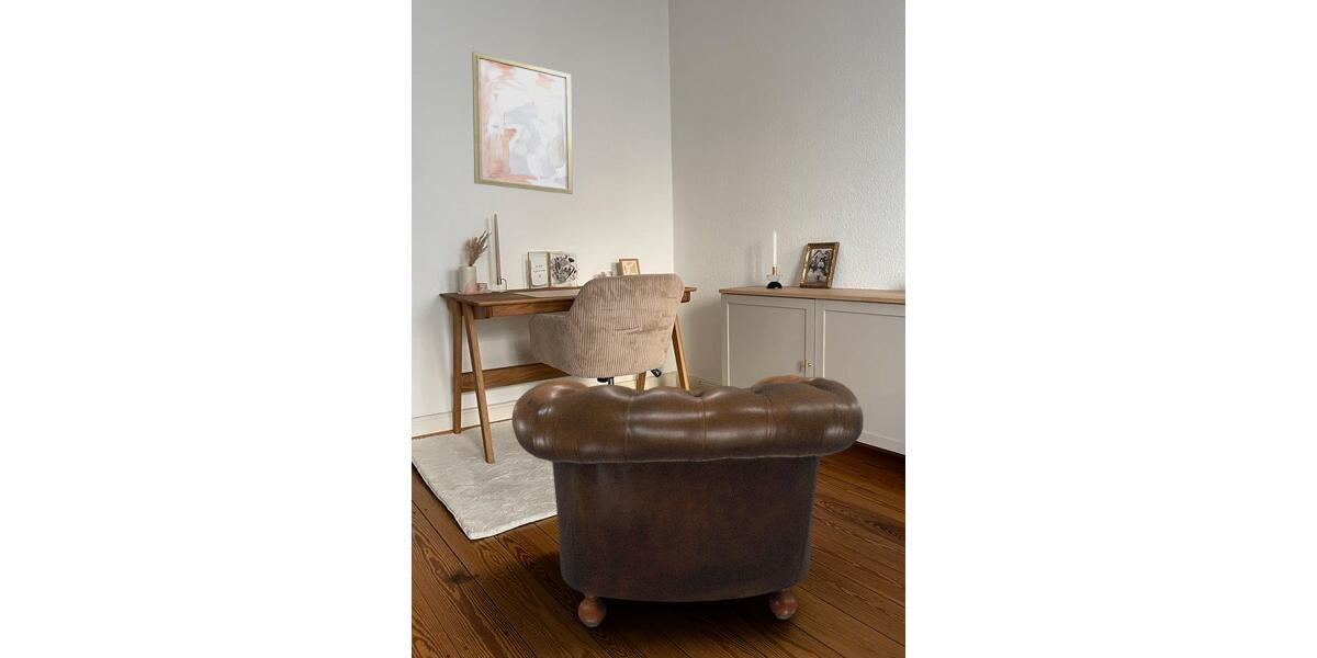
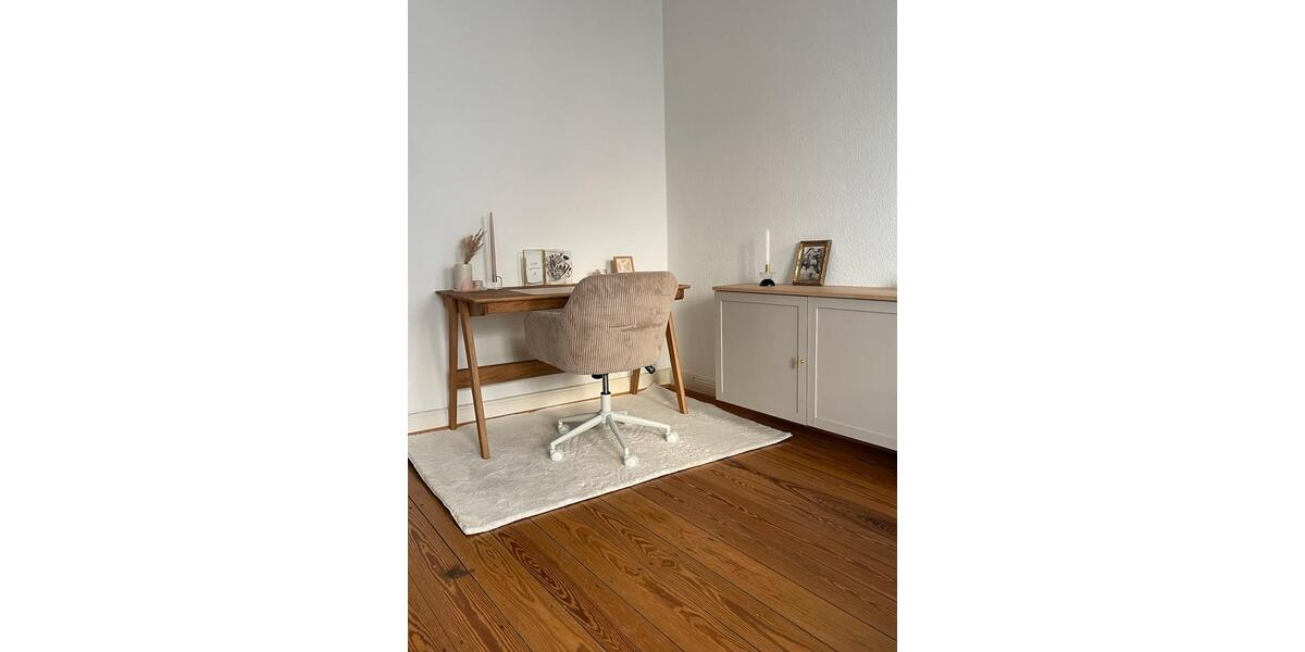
- wall art (525, 126)
- armchair (684, 486)
